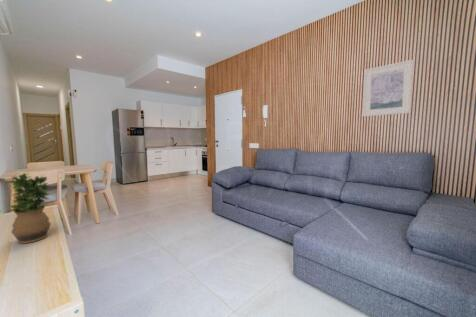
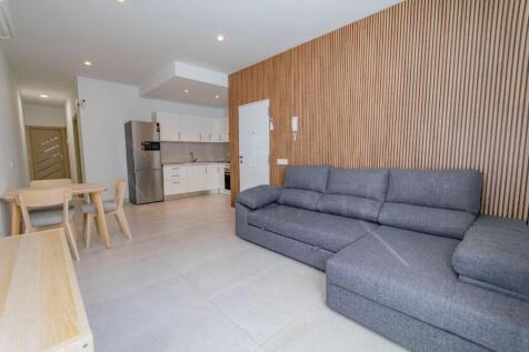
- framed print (386, 90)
- potted plant (35, 204)
